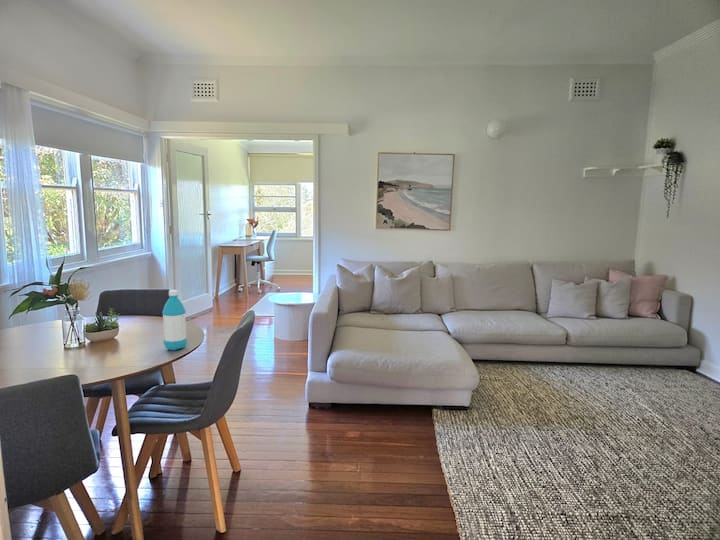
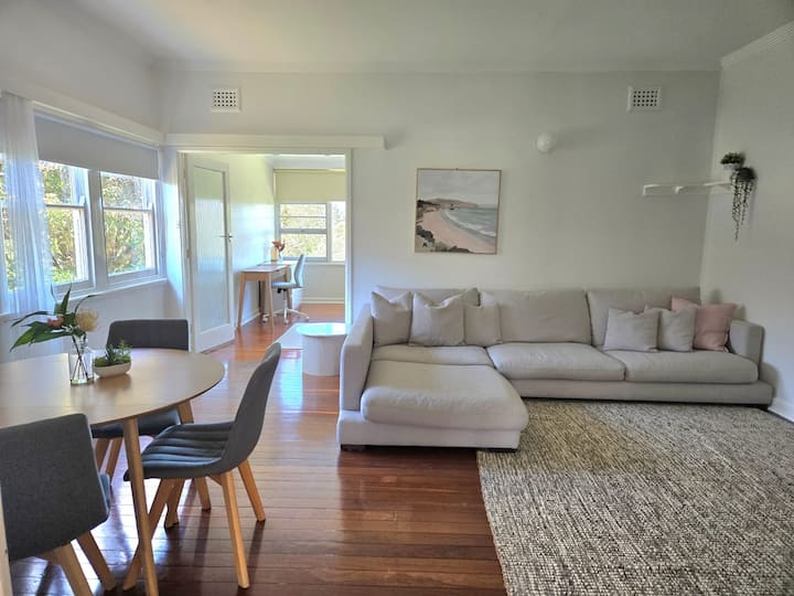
- water bottle (174, 319)
